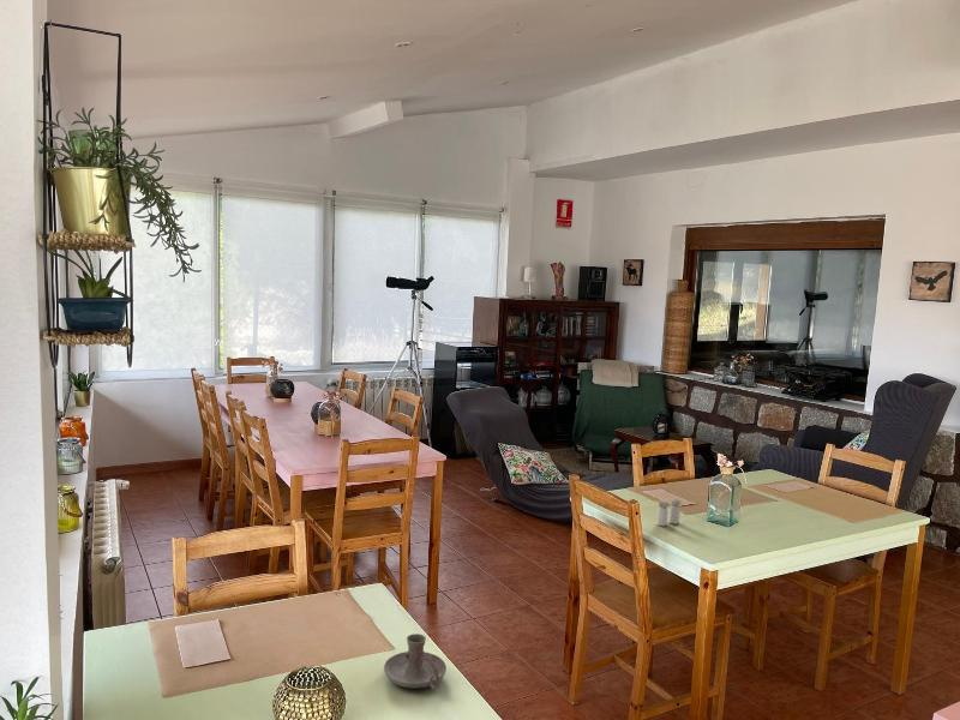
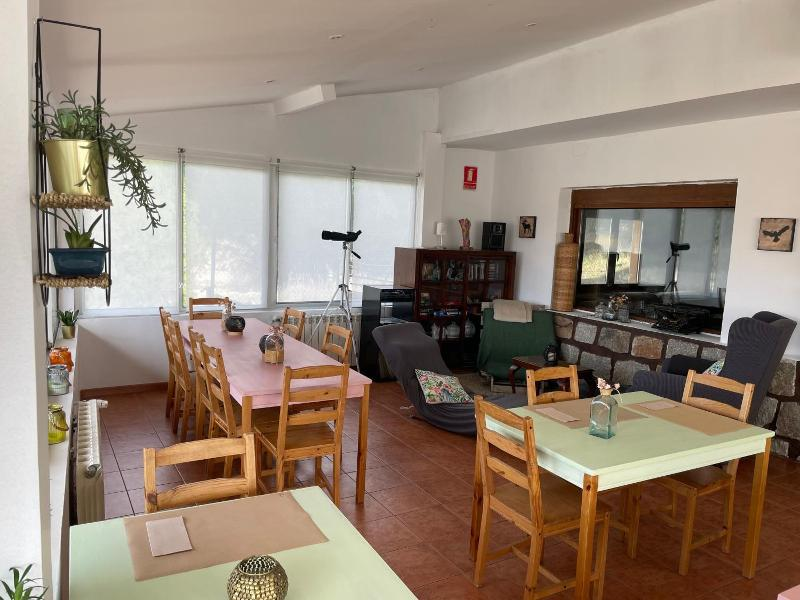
- salt and pepper shaker (670, 511)
- candle holder (419, 660)
